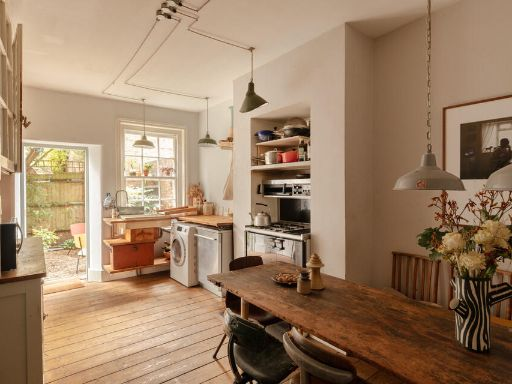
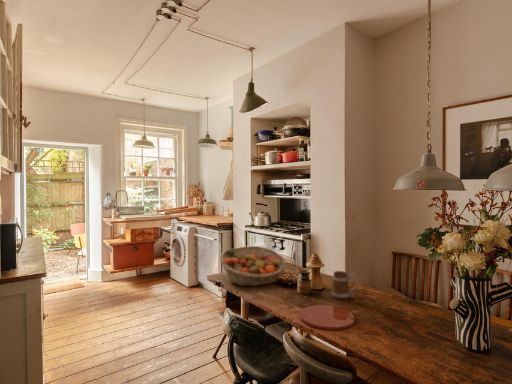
+ plate (326, 316)
+ fruit basket (253, 265)
+ mug (344, 285)
